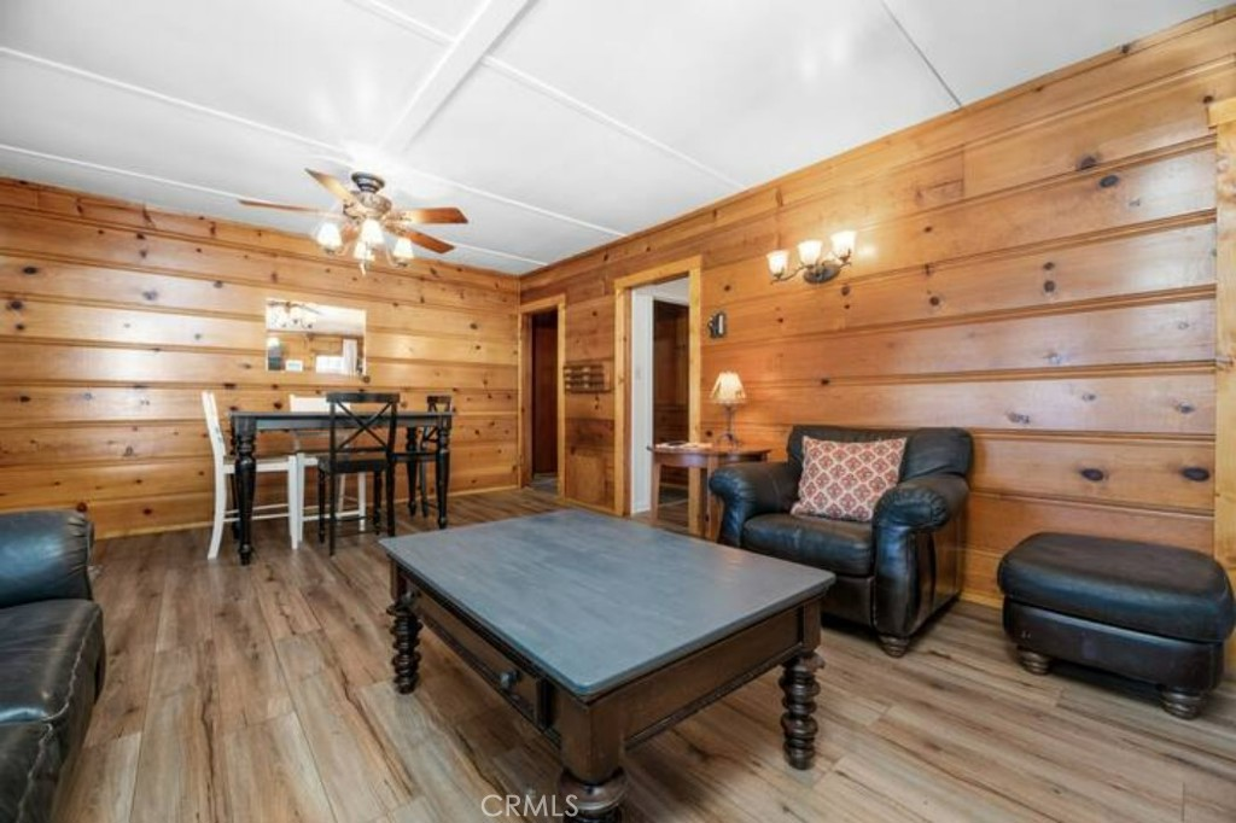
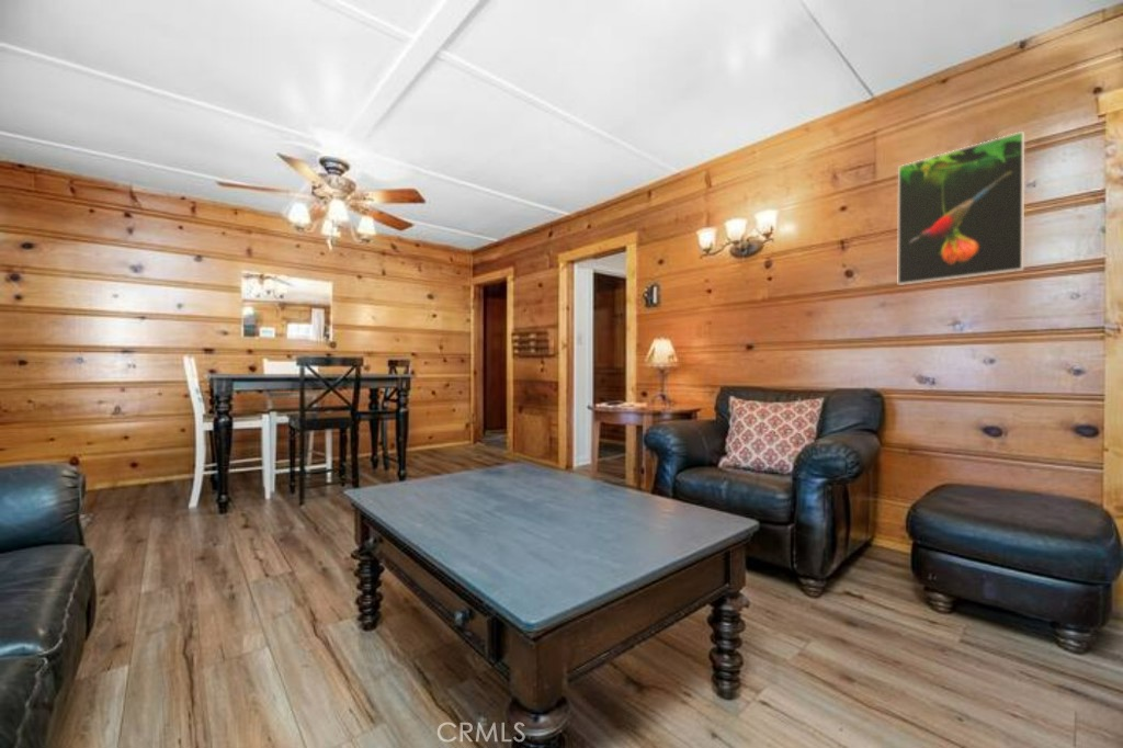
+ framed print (956, 214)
